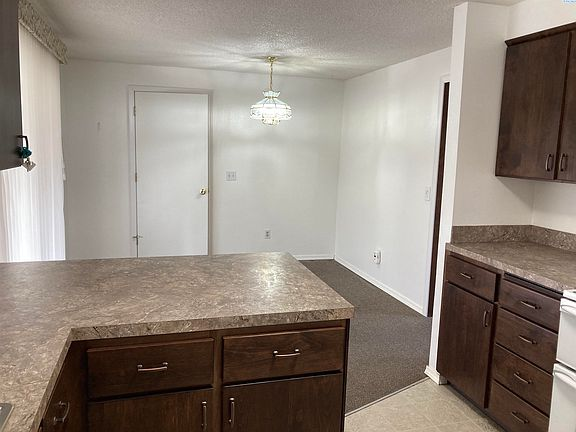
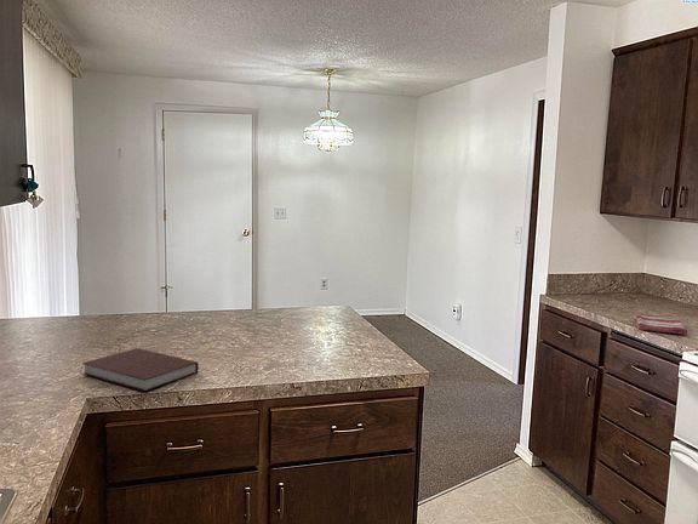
+ notebook (141, 368)
+ dish towel (659, 323)
